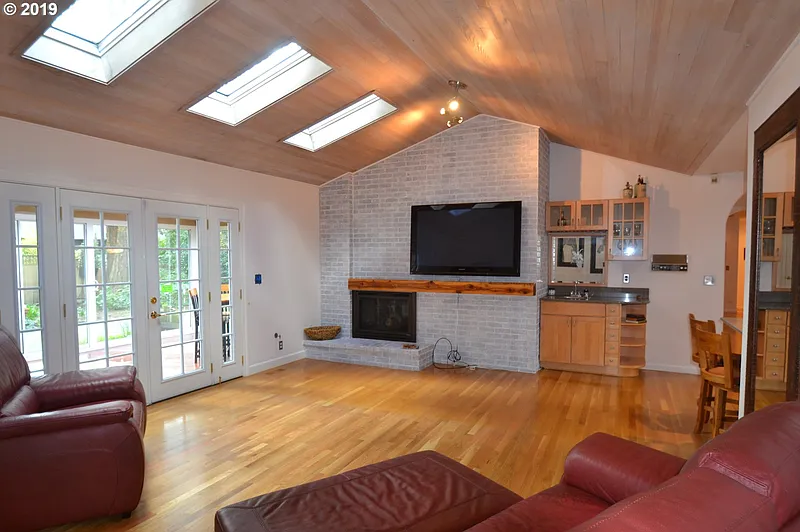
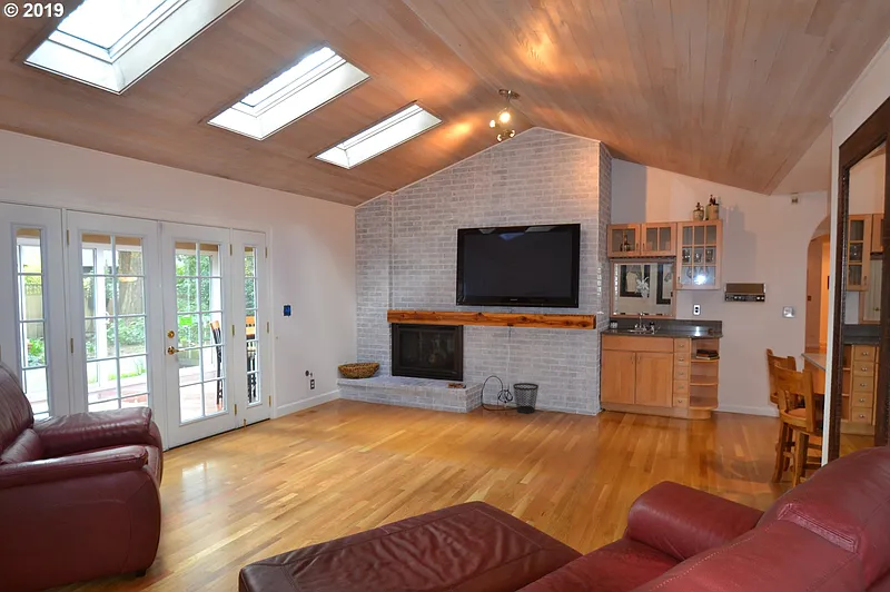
+ wastebasket (525, 397)
